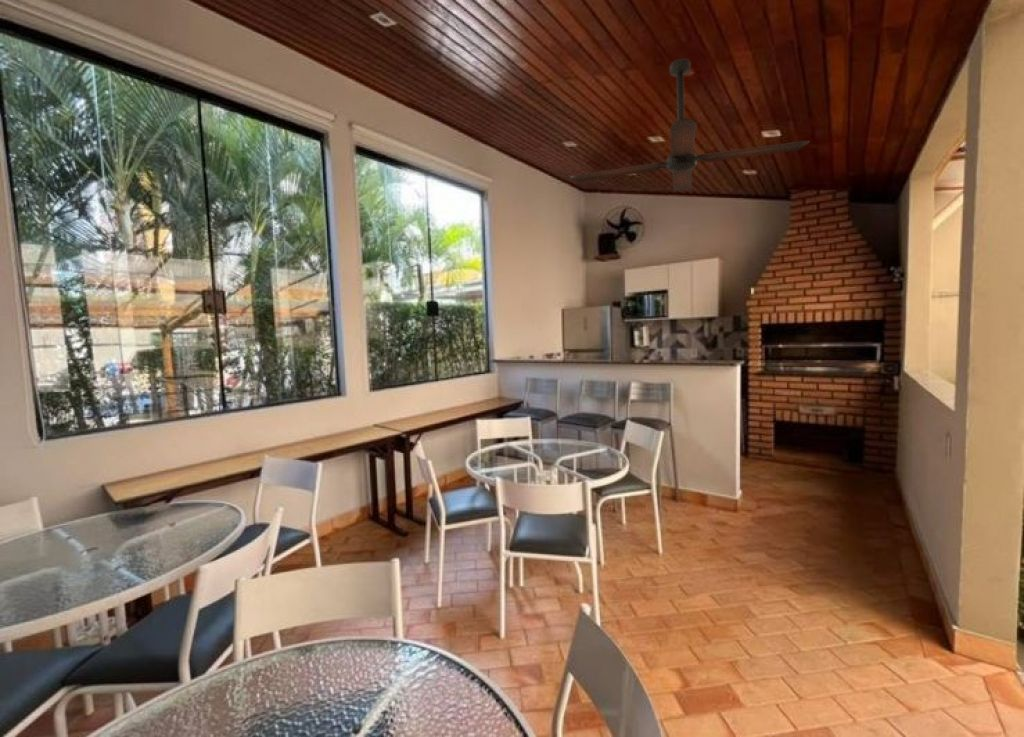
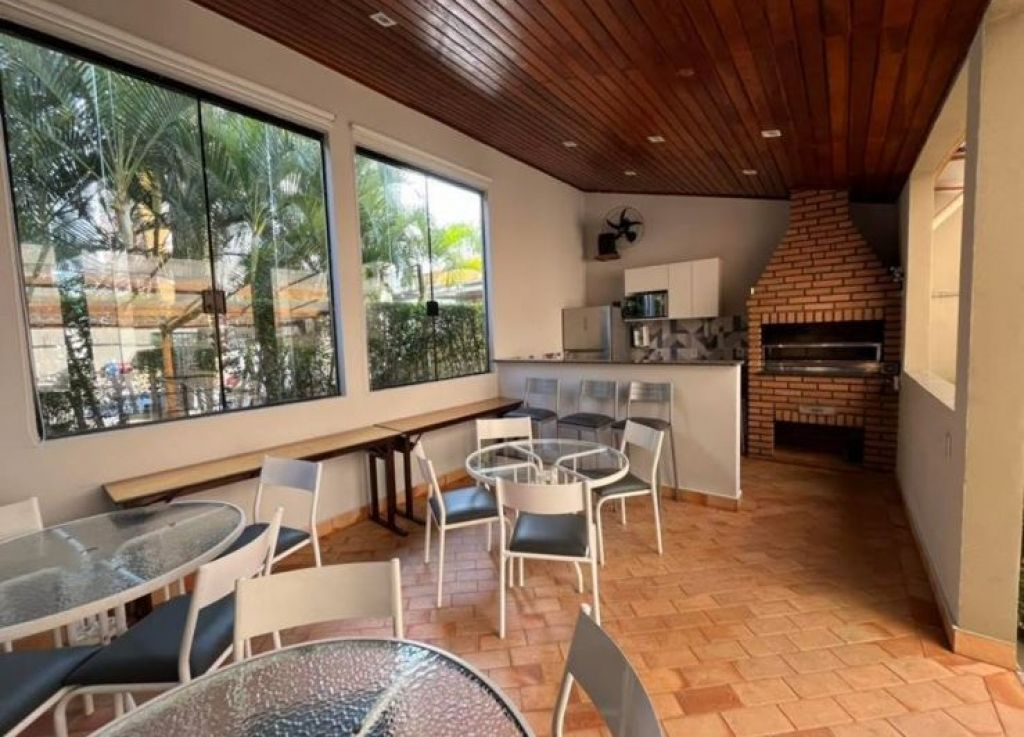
- ceiling fan (680, 117)
